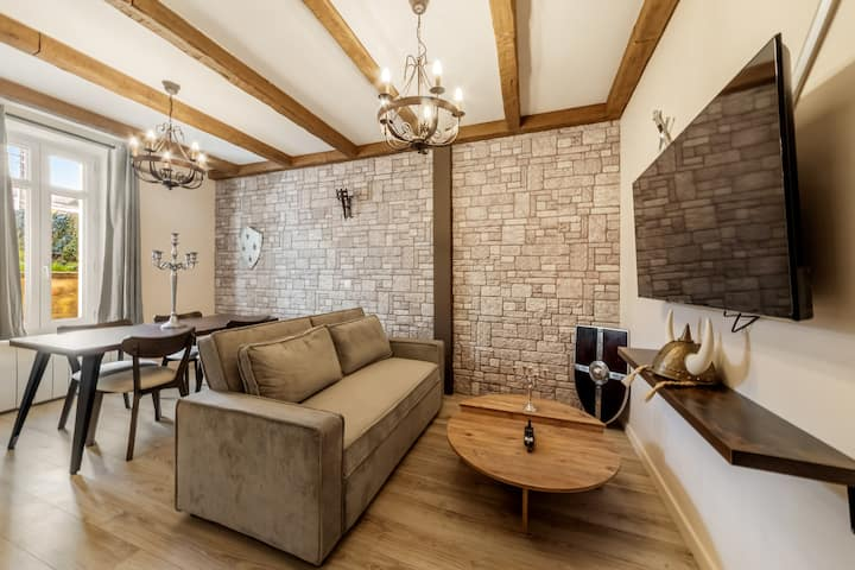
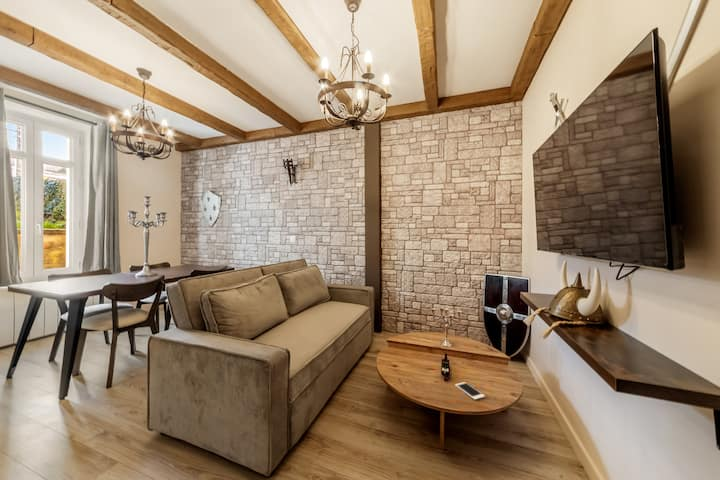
+ cell phone (469, 390)
